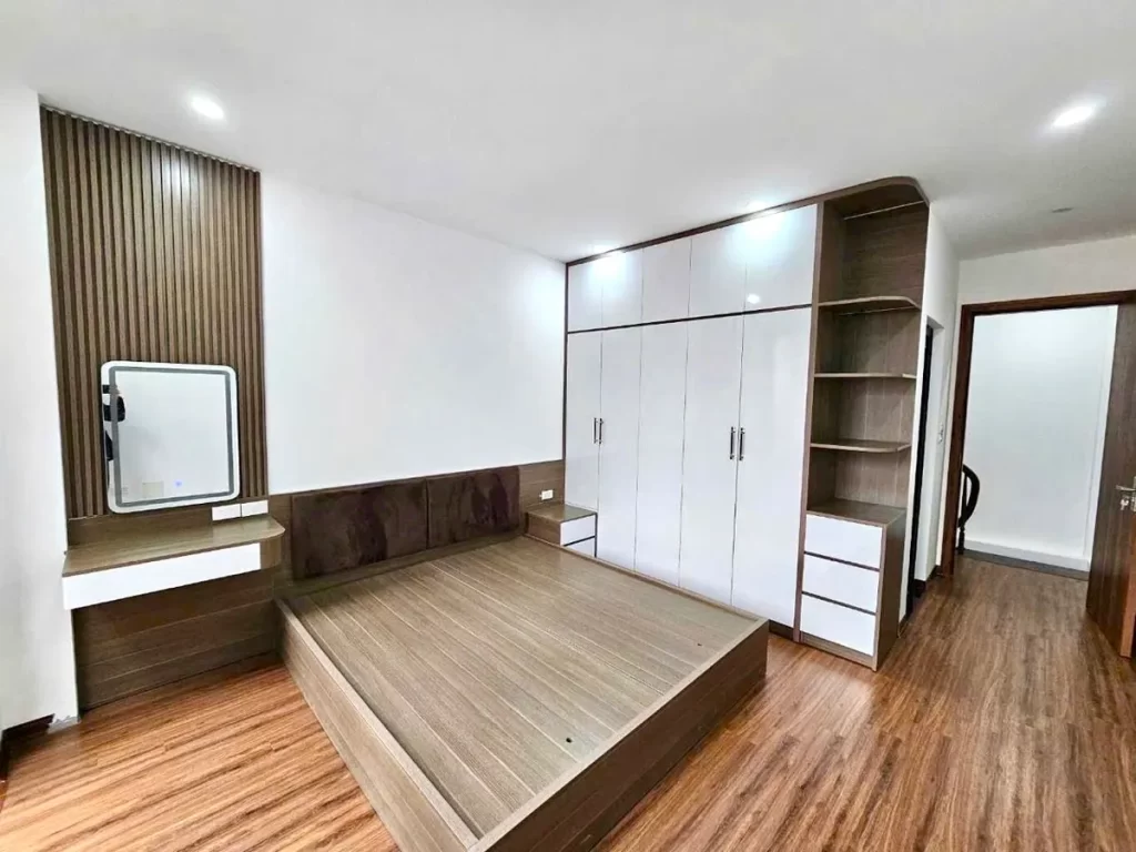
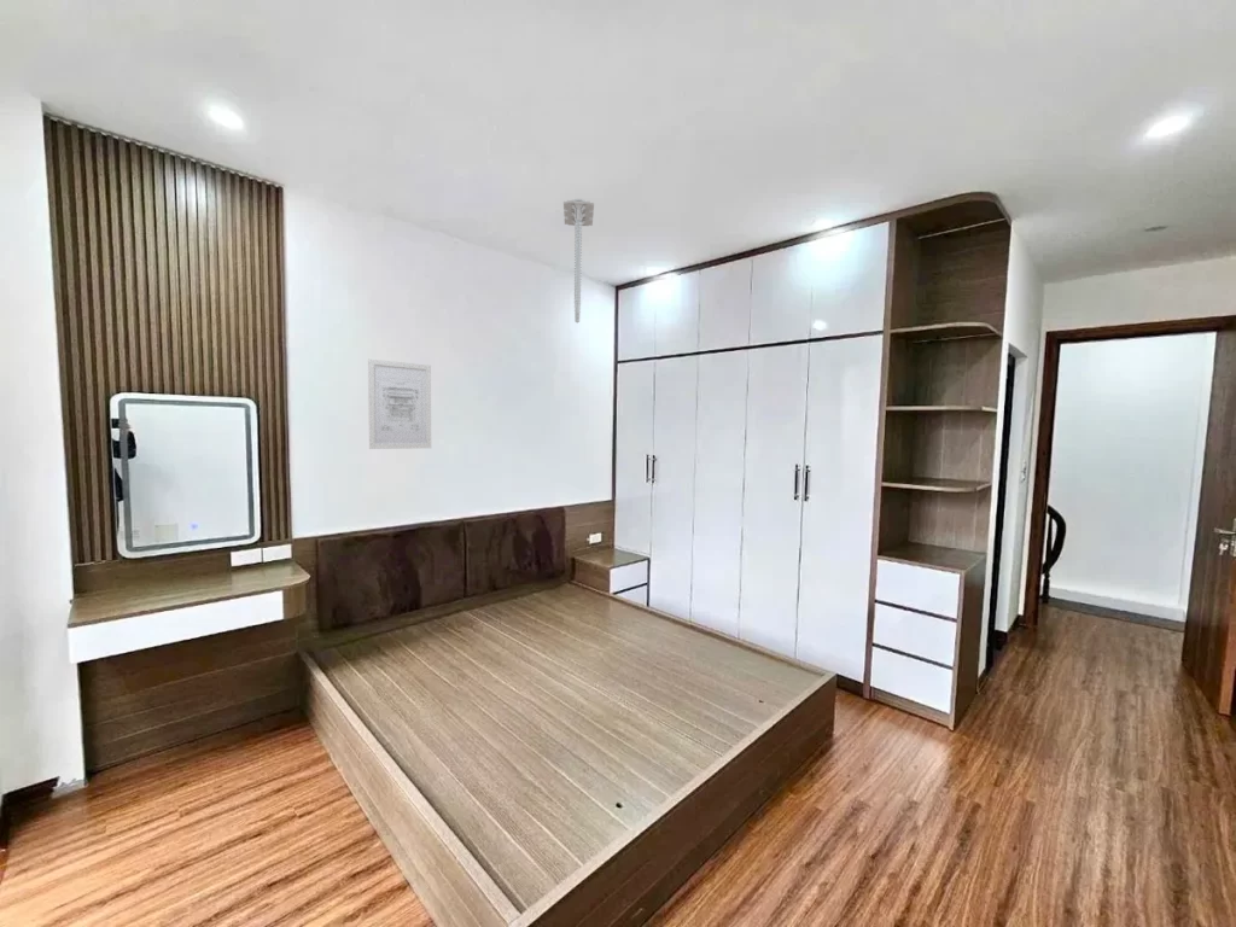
+ screw (577, 264)
+ wall art (401, 406)
